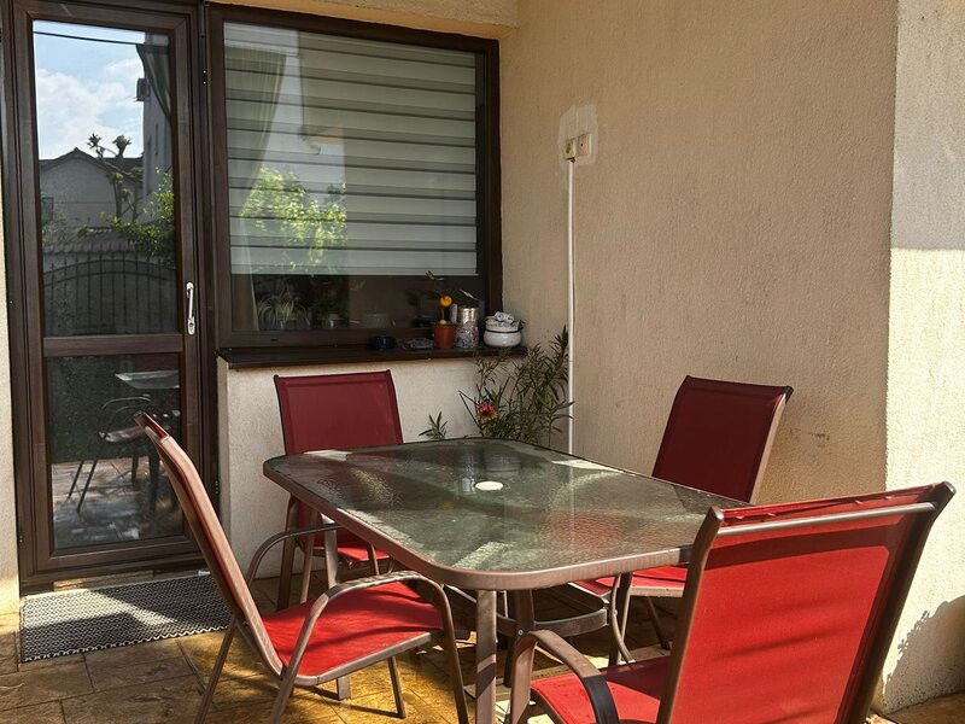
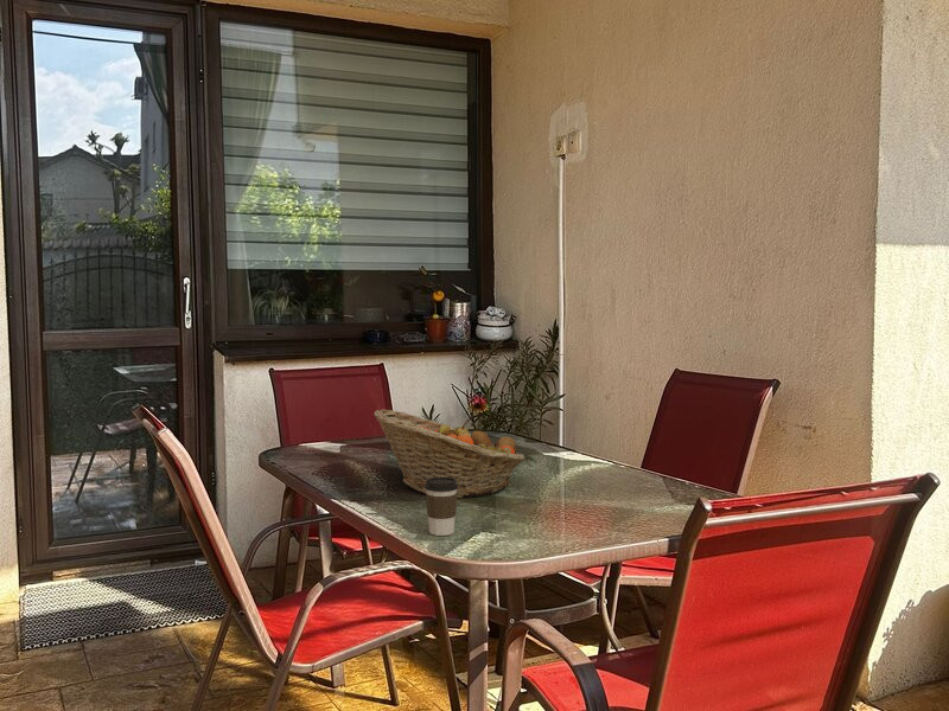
+ fruit basket (447, 448)
+ coffee cup (441, 506)
